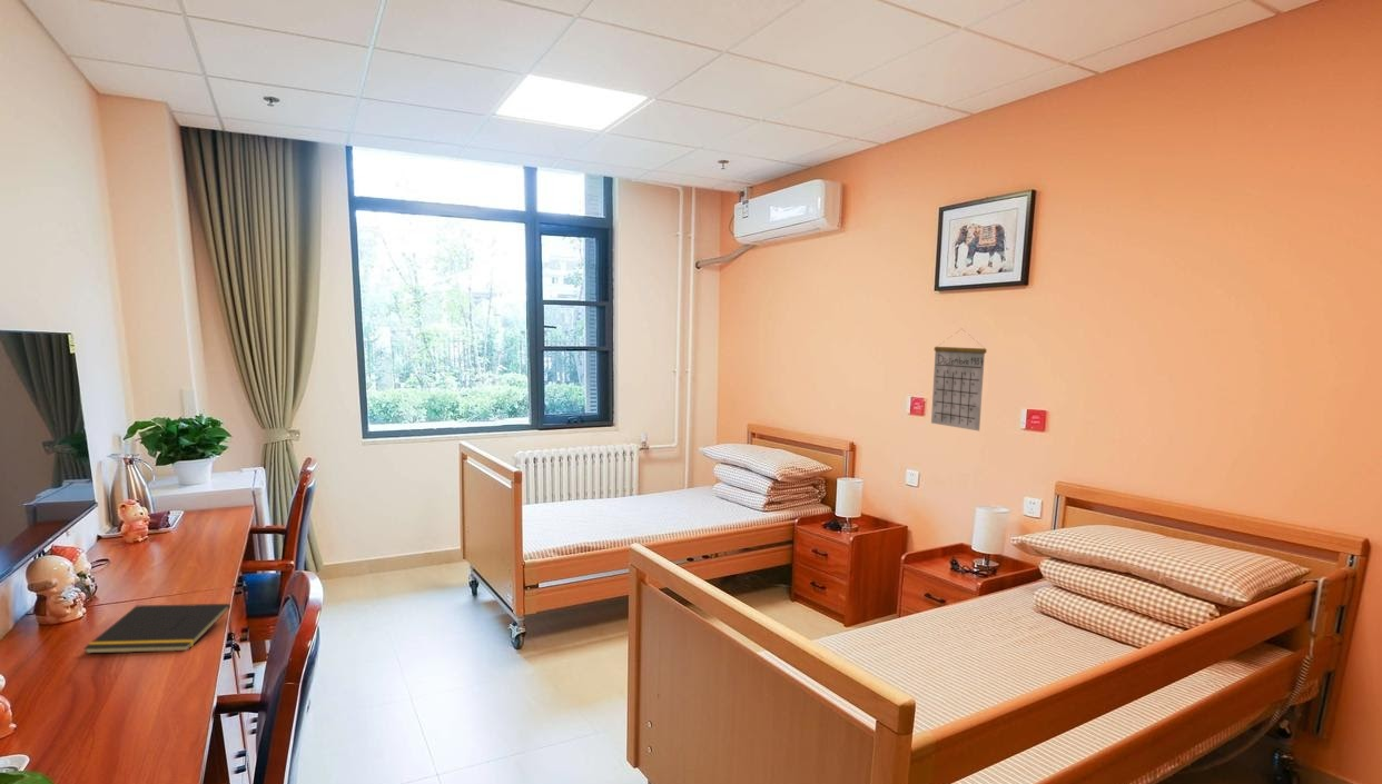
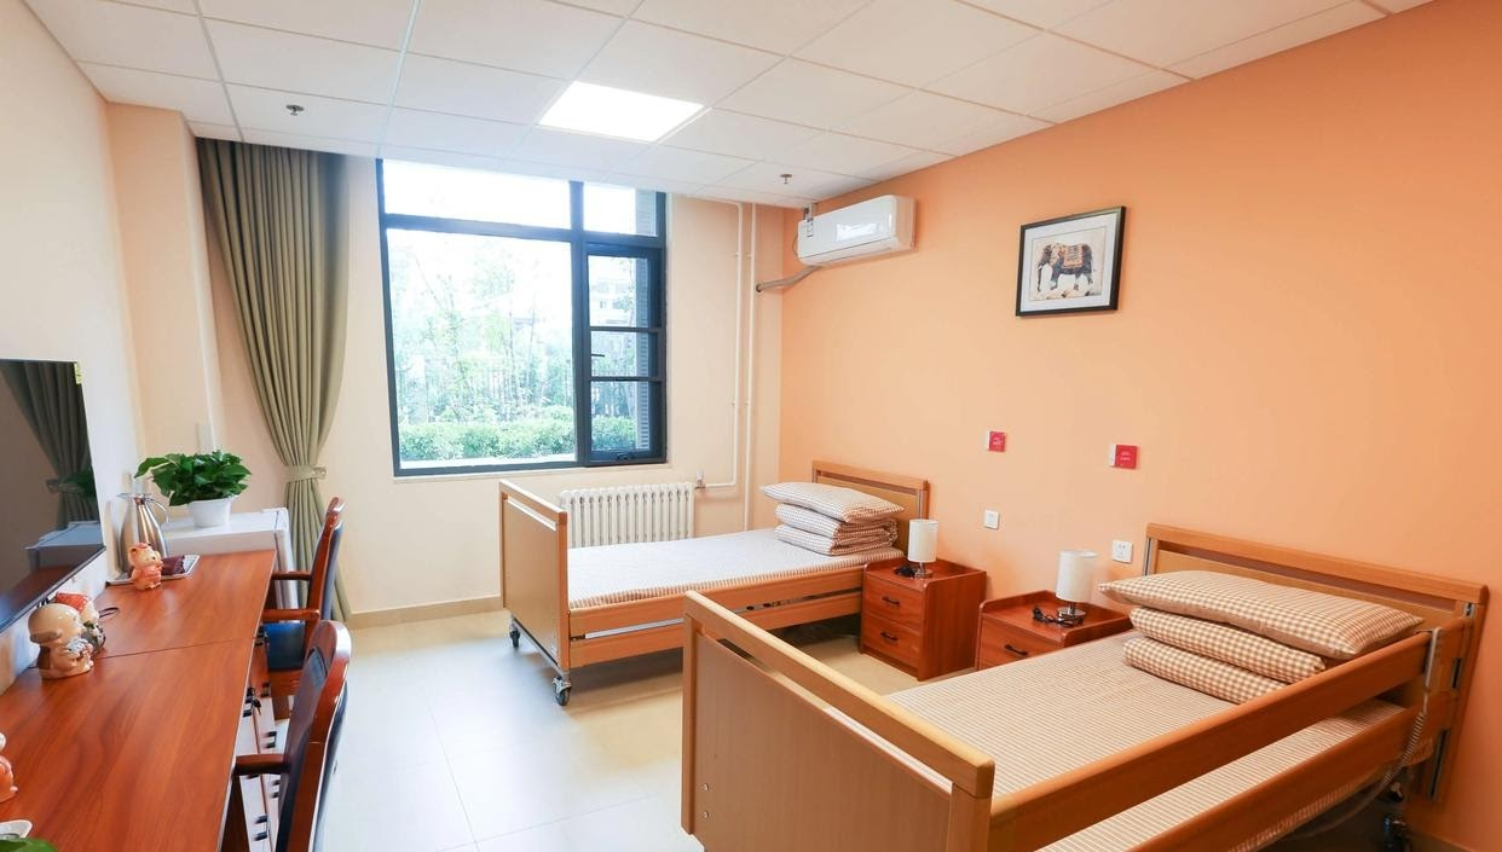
- notepad (160, 626)
- calendar (957, 378)
